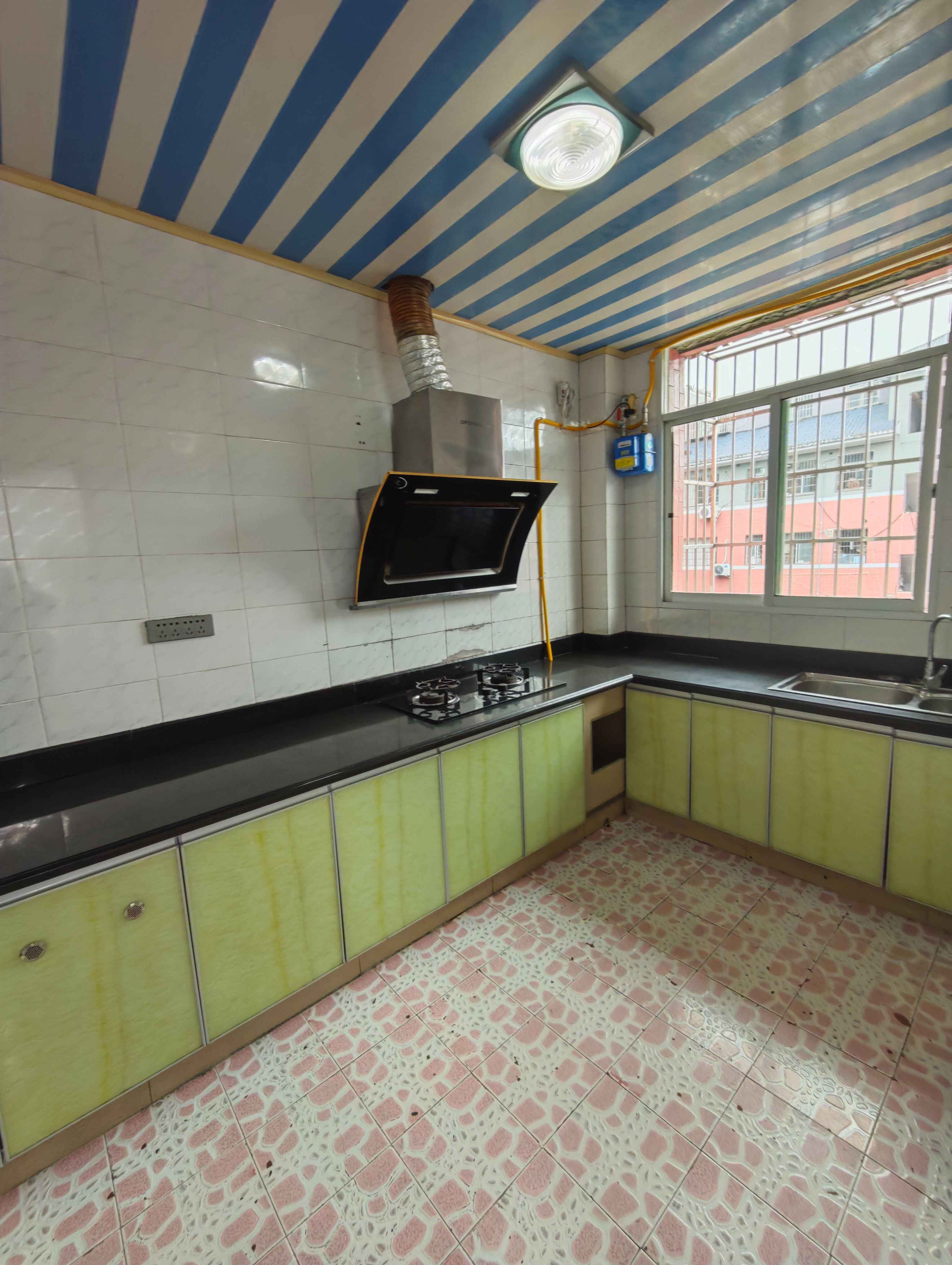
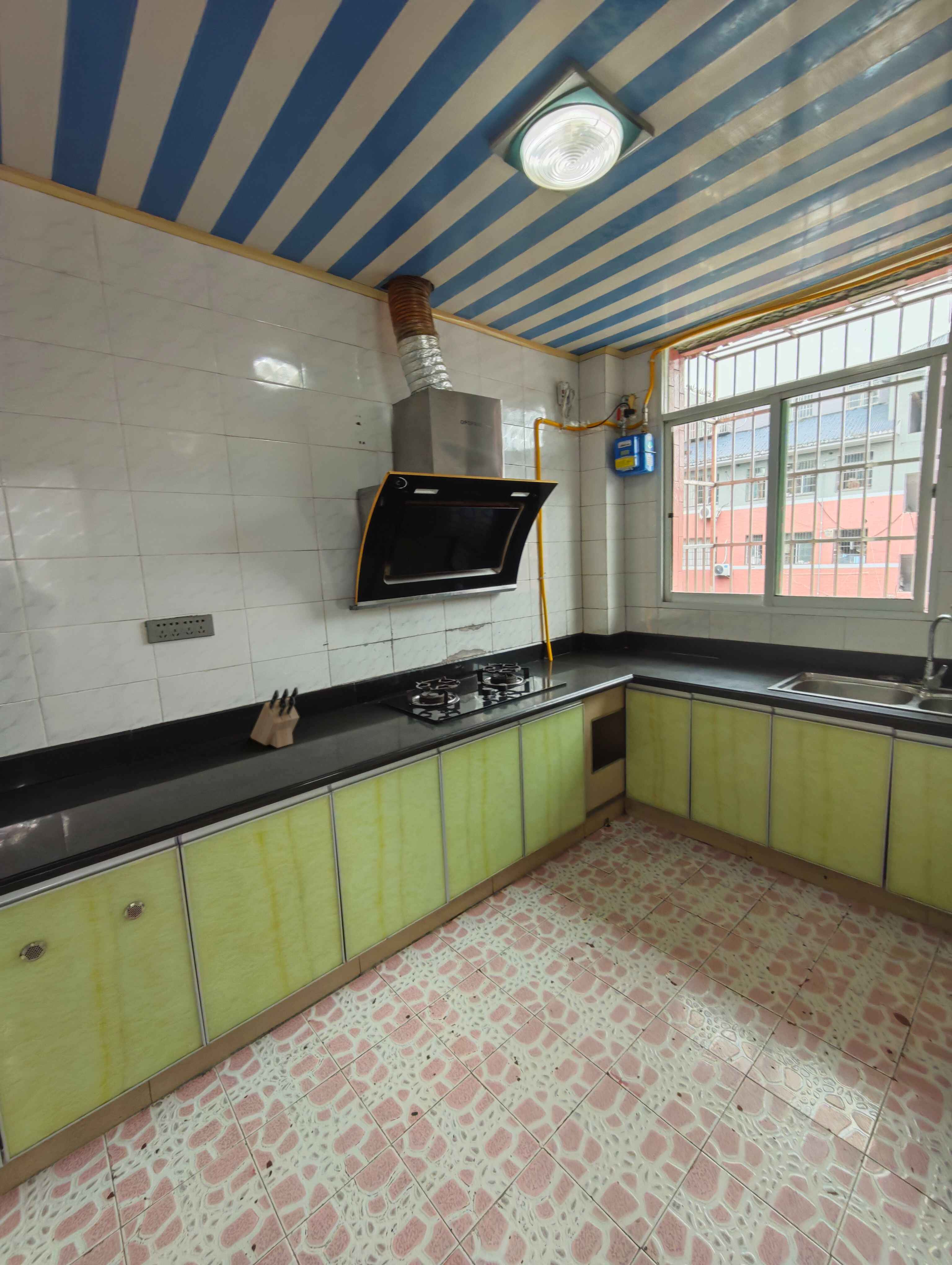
+ knife block (275, 713)
